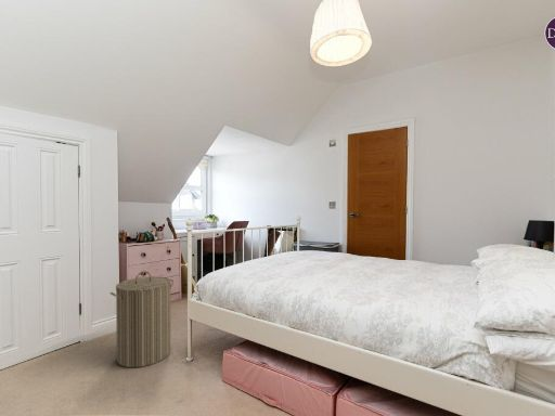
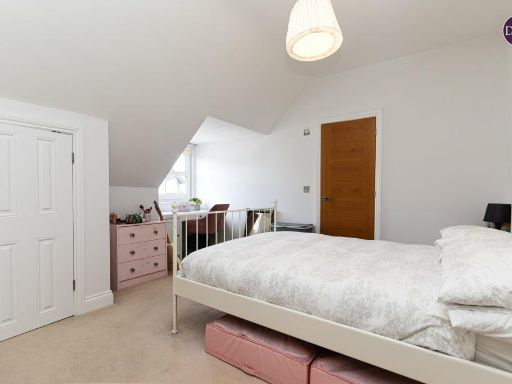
- laundry hamper (144, 312)
